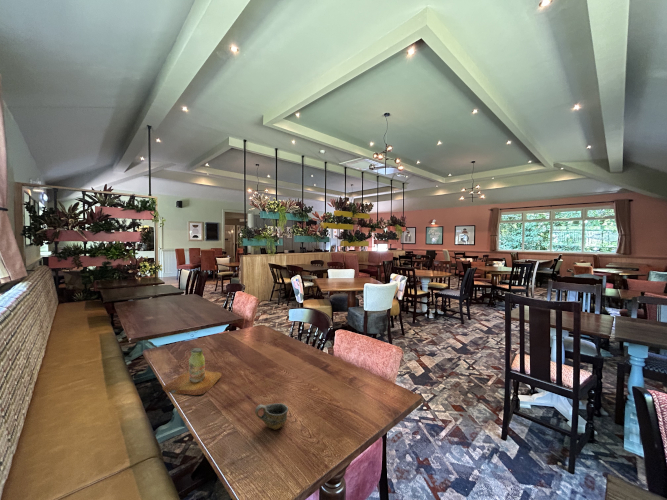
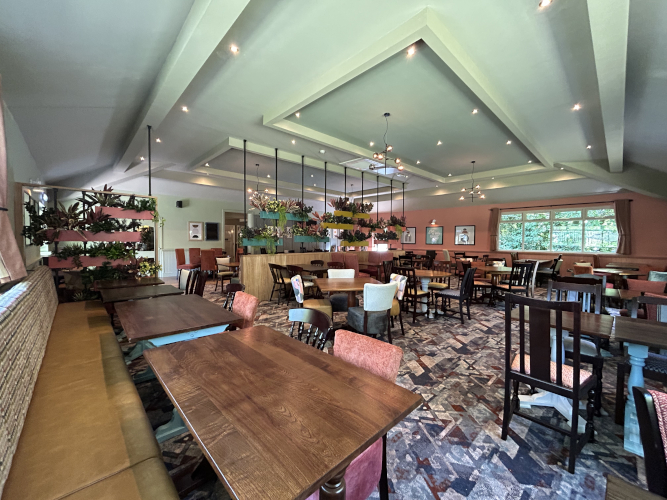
- bottle (193, 366)
- cup (273, 413)
